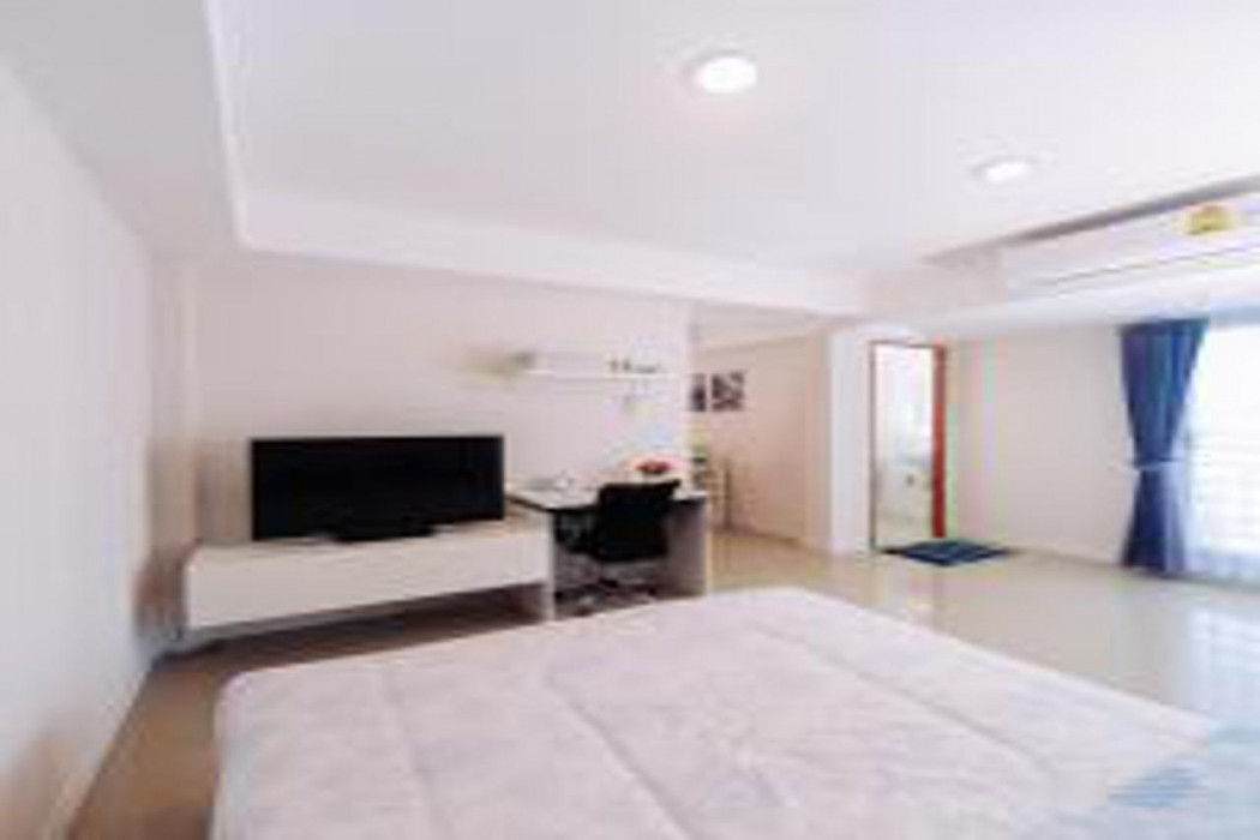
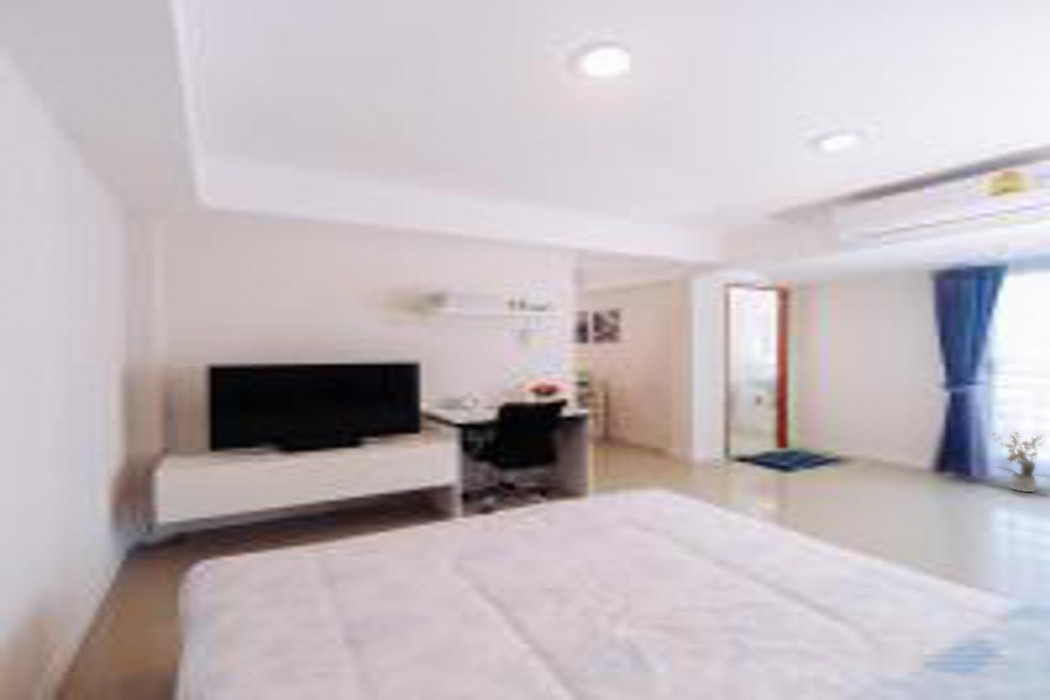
+ potted plant (1020, 461)
